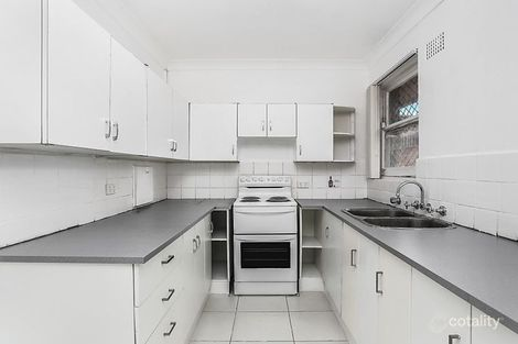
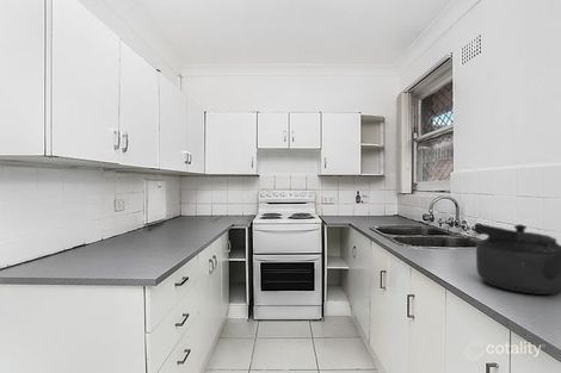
+ kettle (520, 255)
